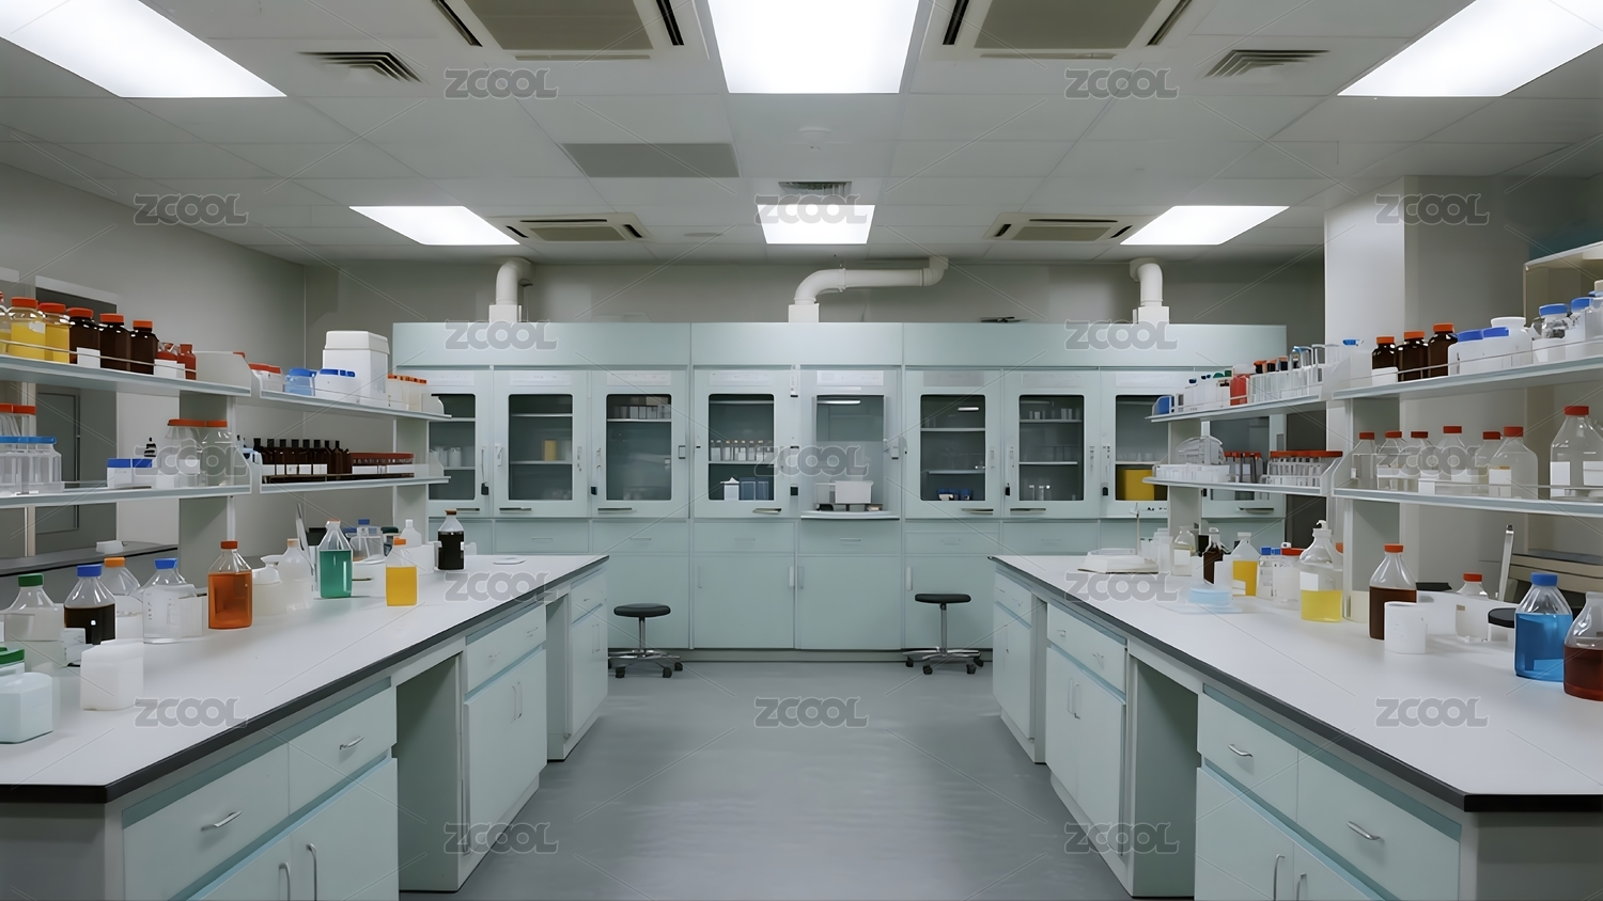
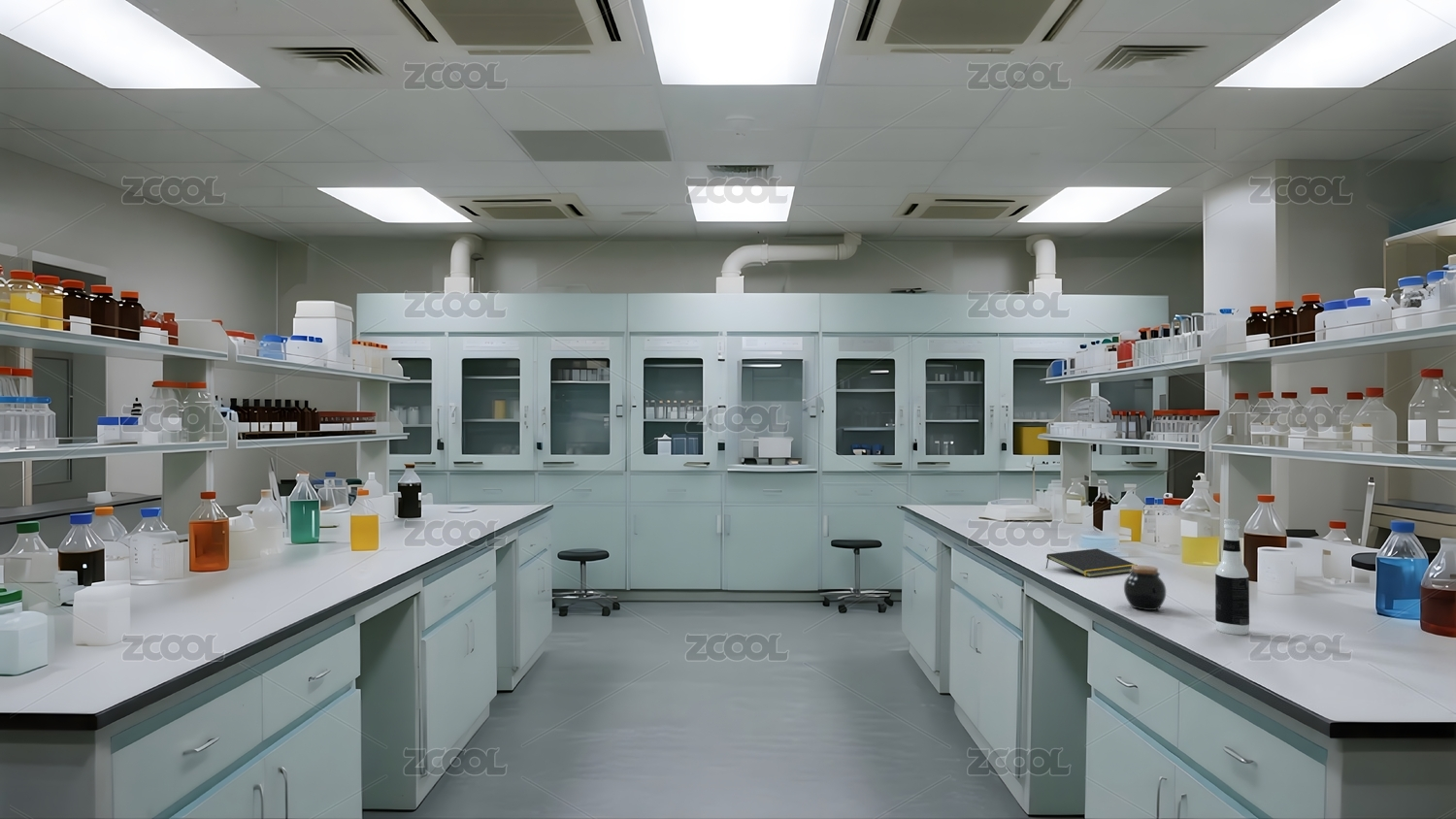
+ root beer (1232, 575)
+ notepad (1093, 562)
+ jar (1144, 587)
